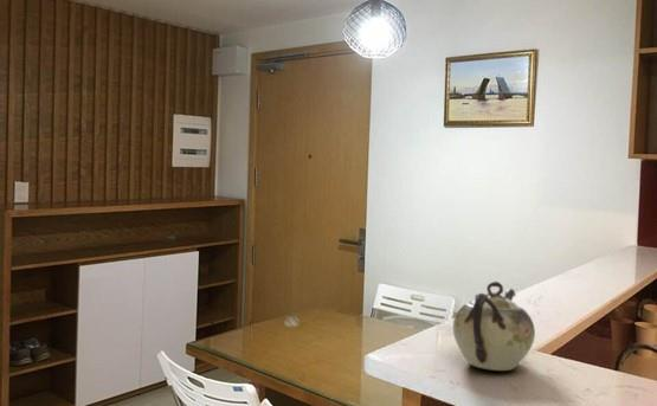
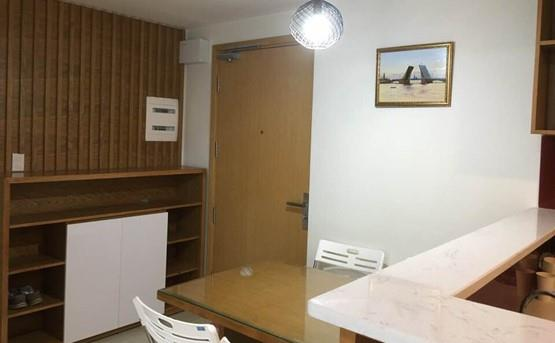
- teapot (495, 322)
